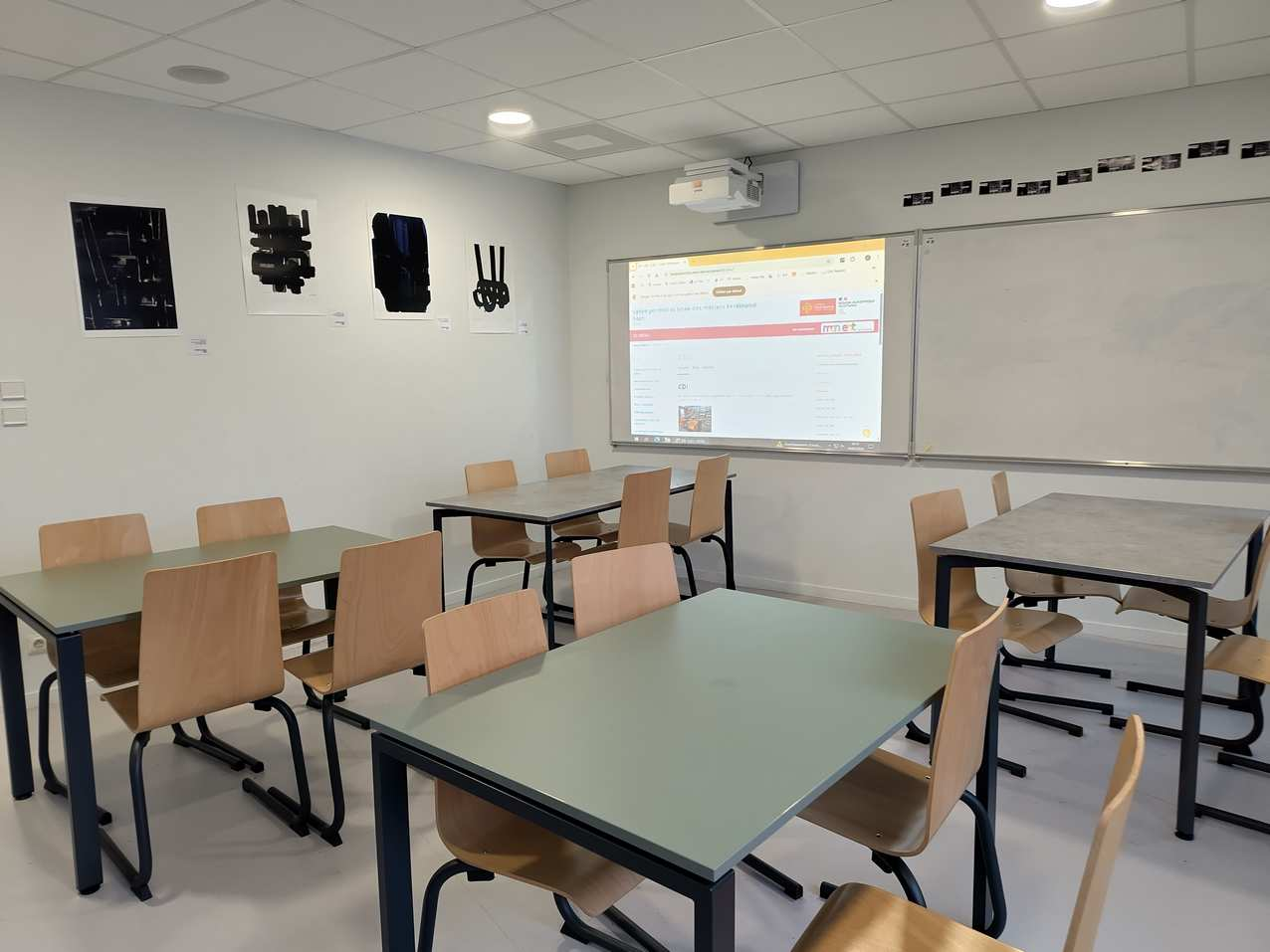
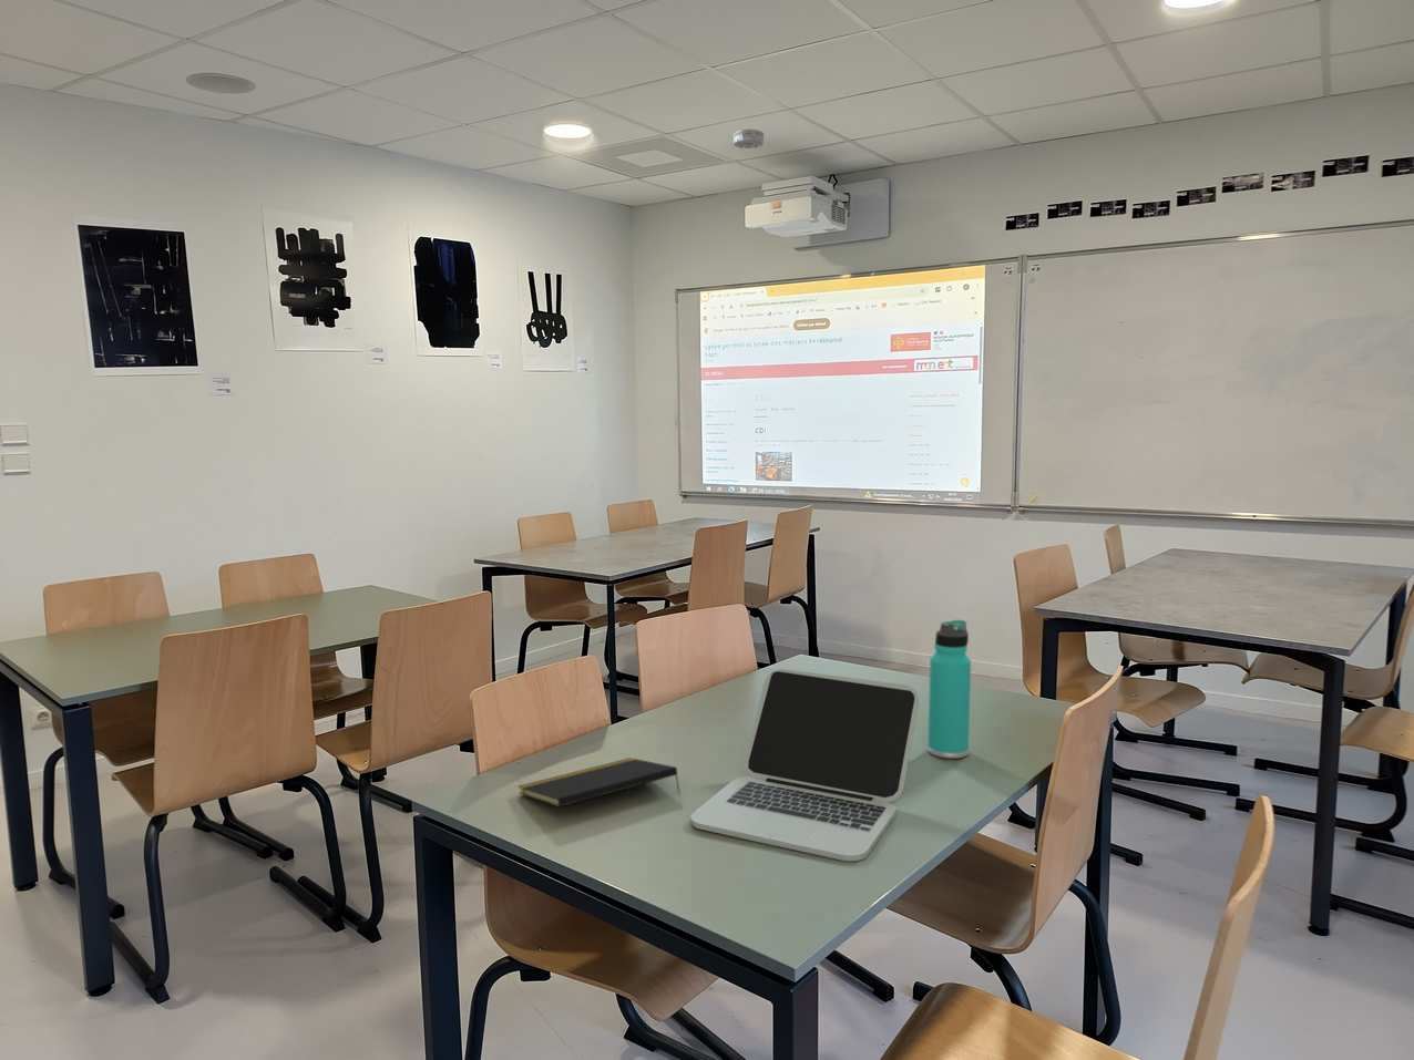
+ thermos bottle (950, 687)
+ laptop (808, 752)
+ smoke detector (748, 137)
+ notepad (597, 779)
